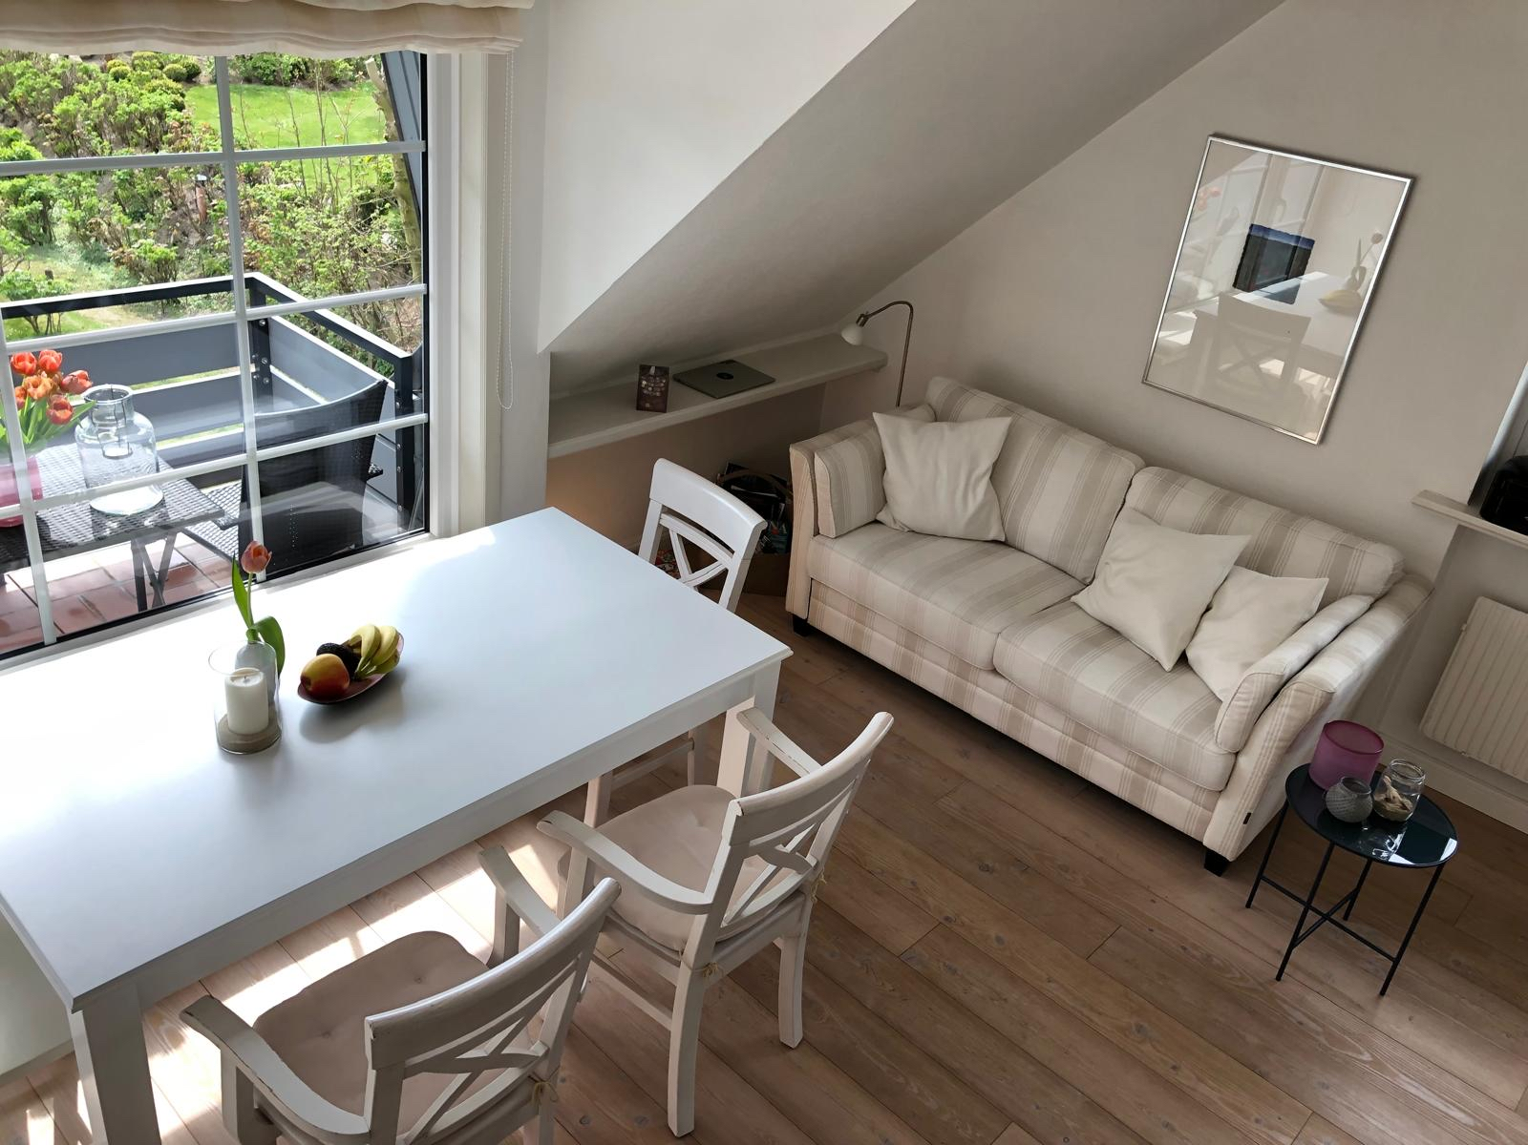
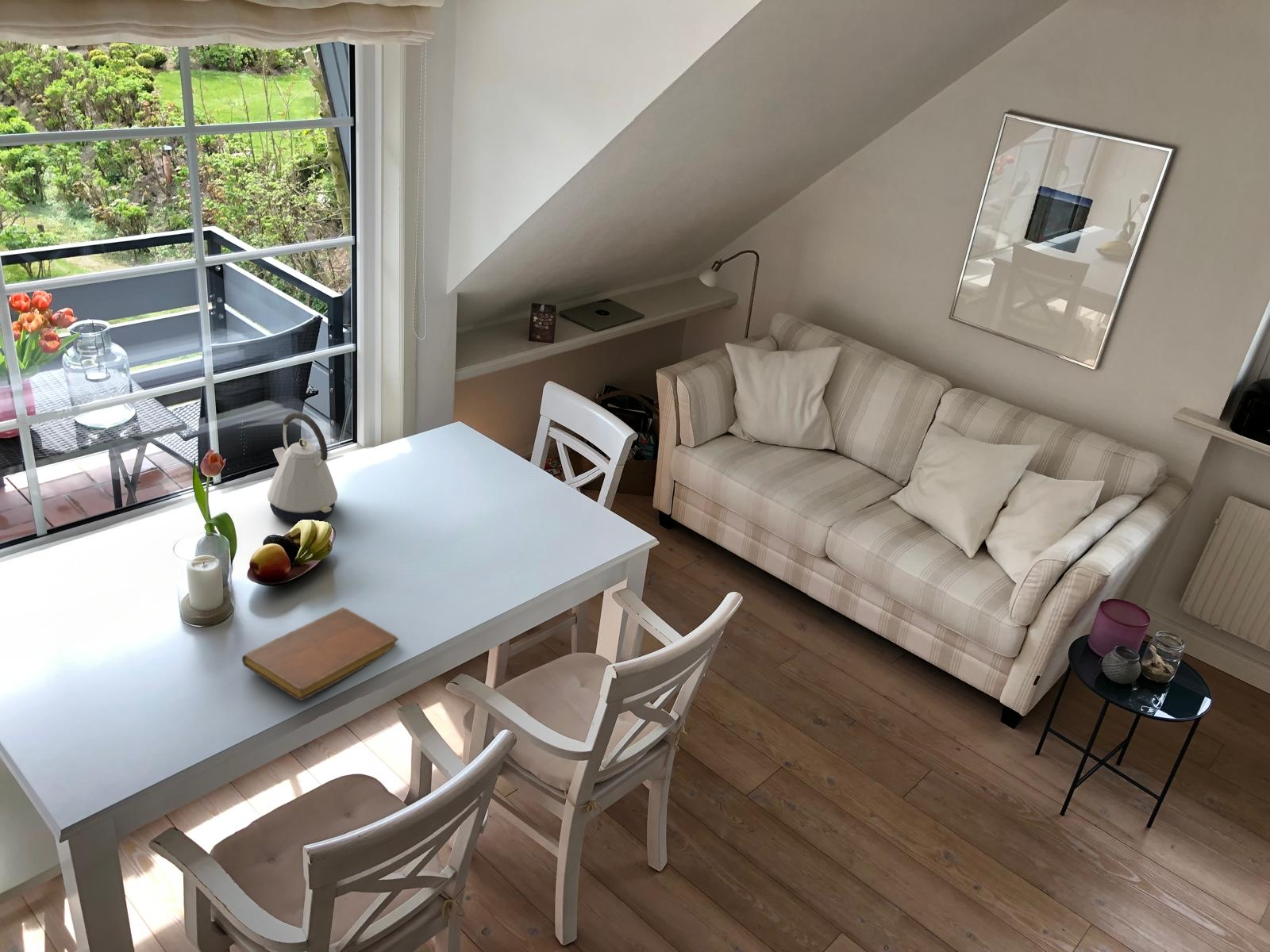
+ notebook (322, 651)
+ kettle (301, 463)
